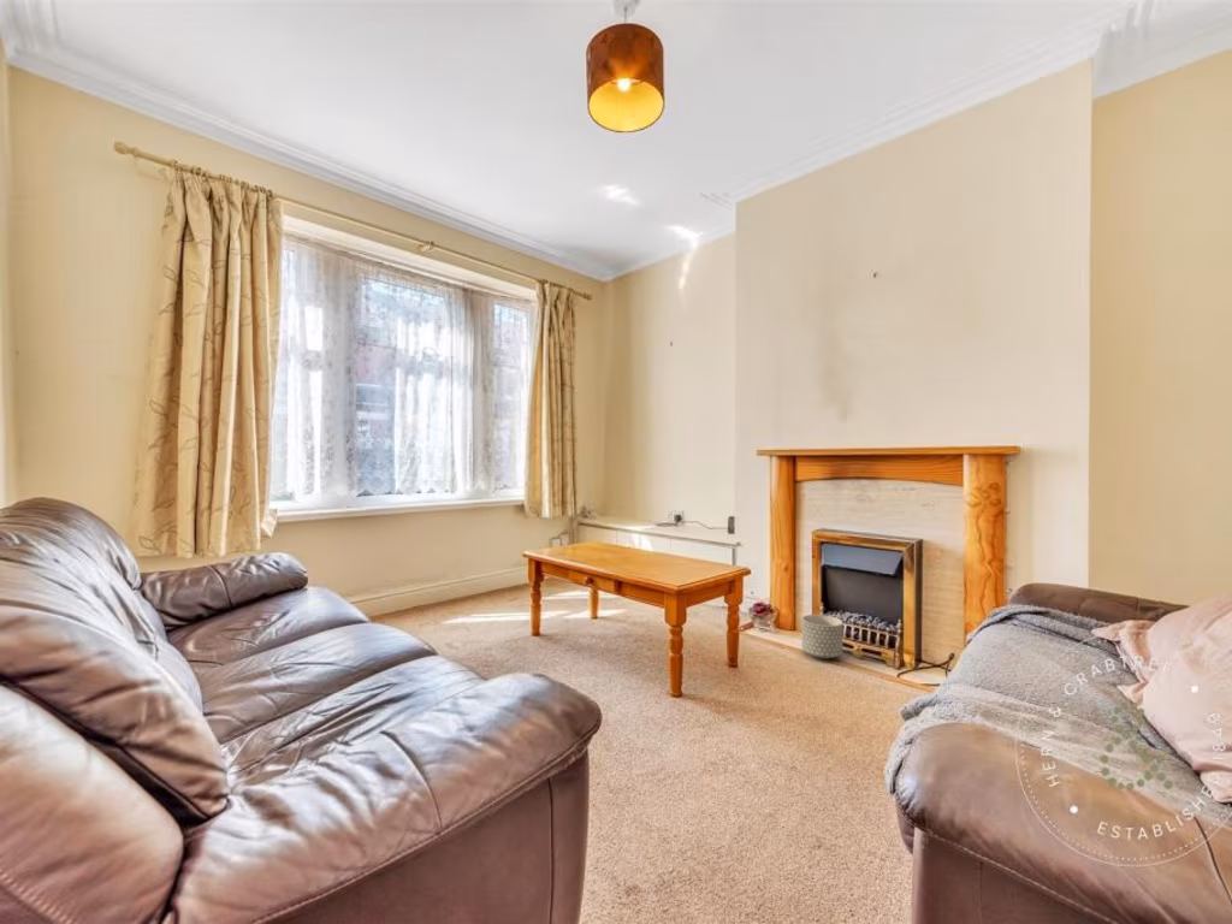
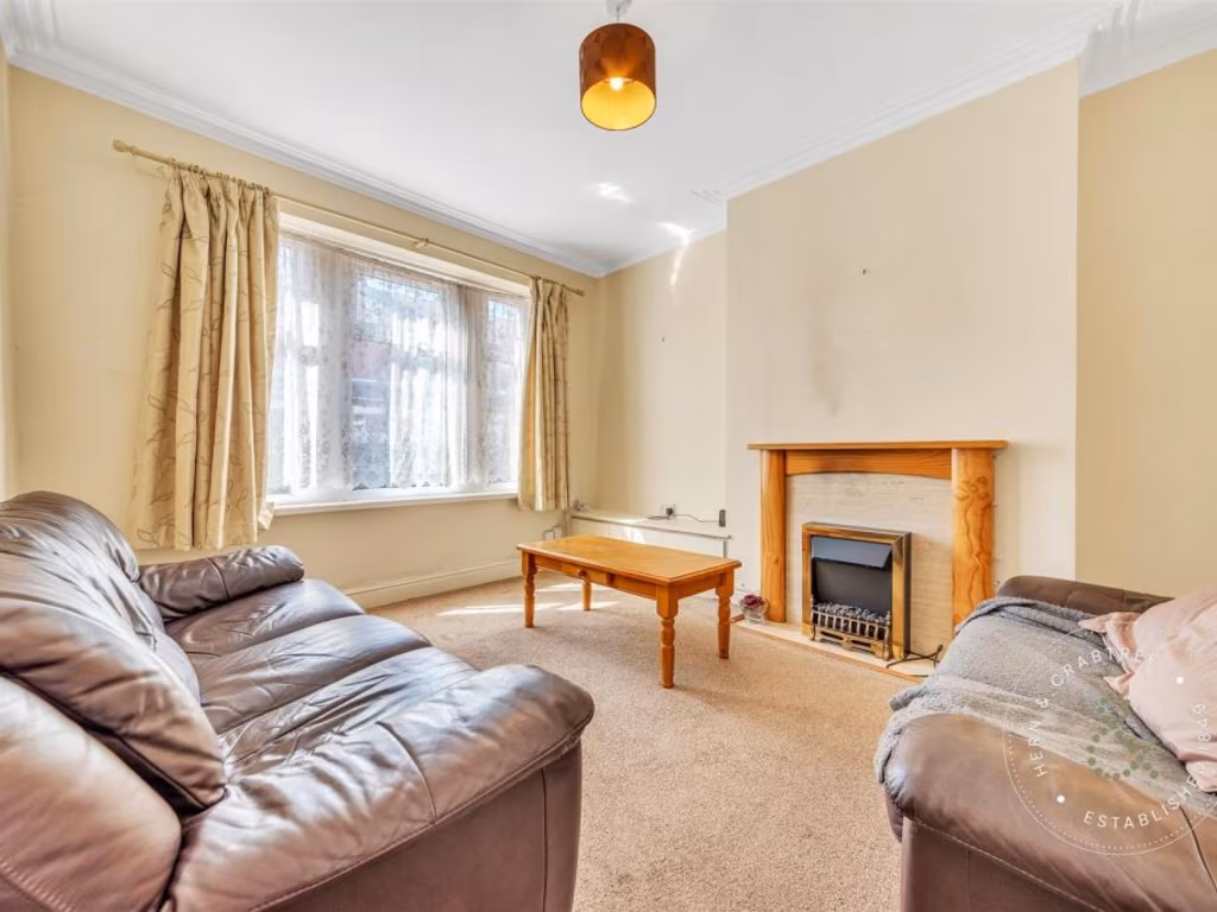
- planter (822, 638)
